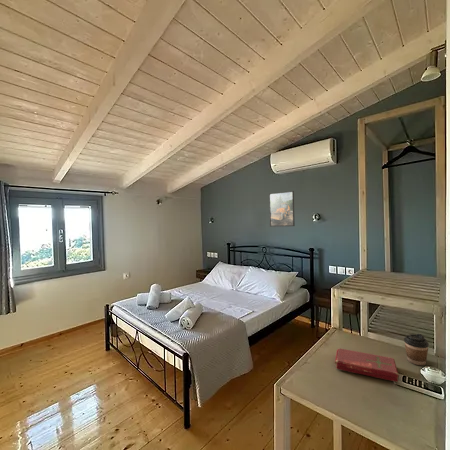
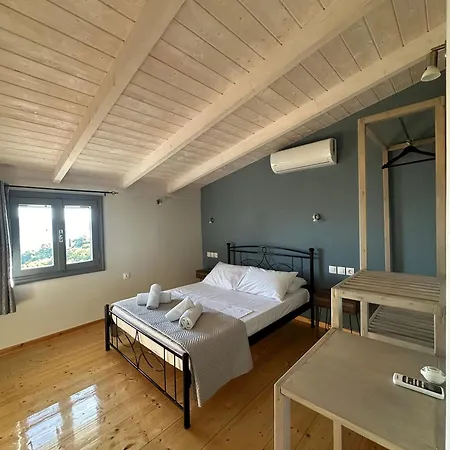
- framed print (281, 209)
- coffee cup (416, 348)
- book (364, 363)
